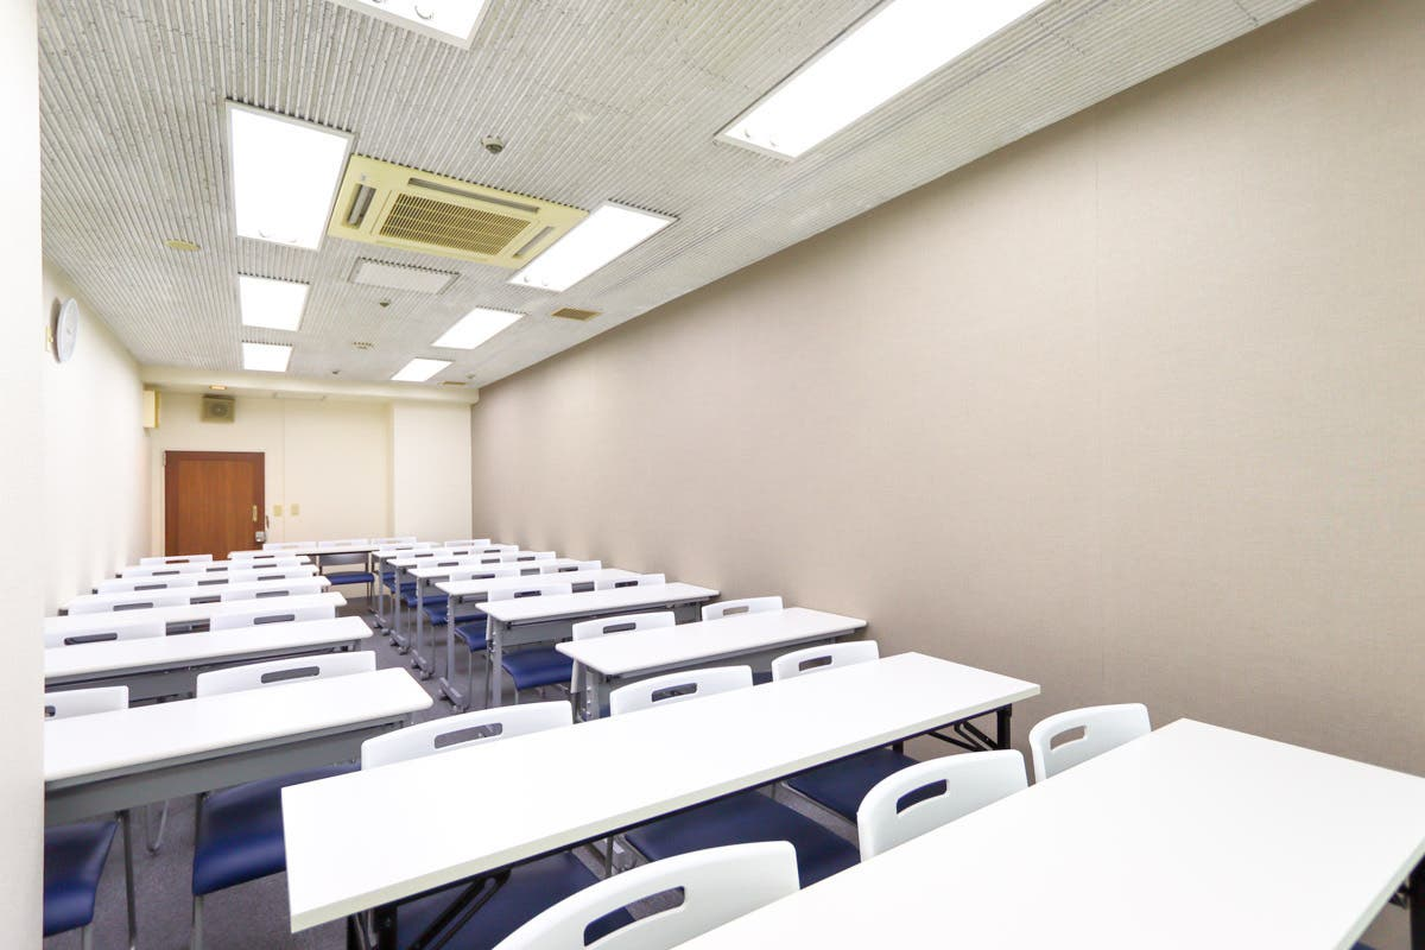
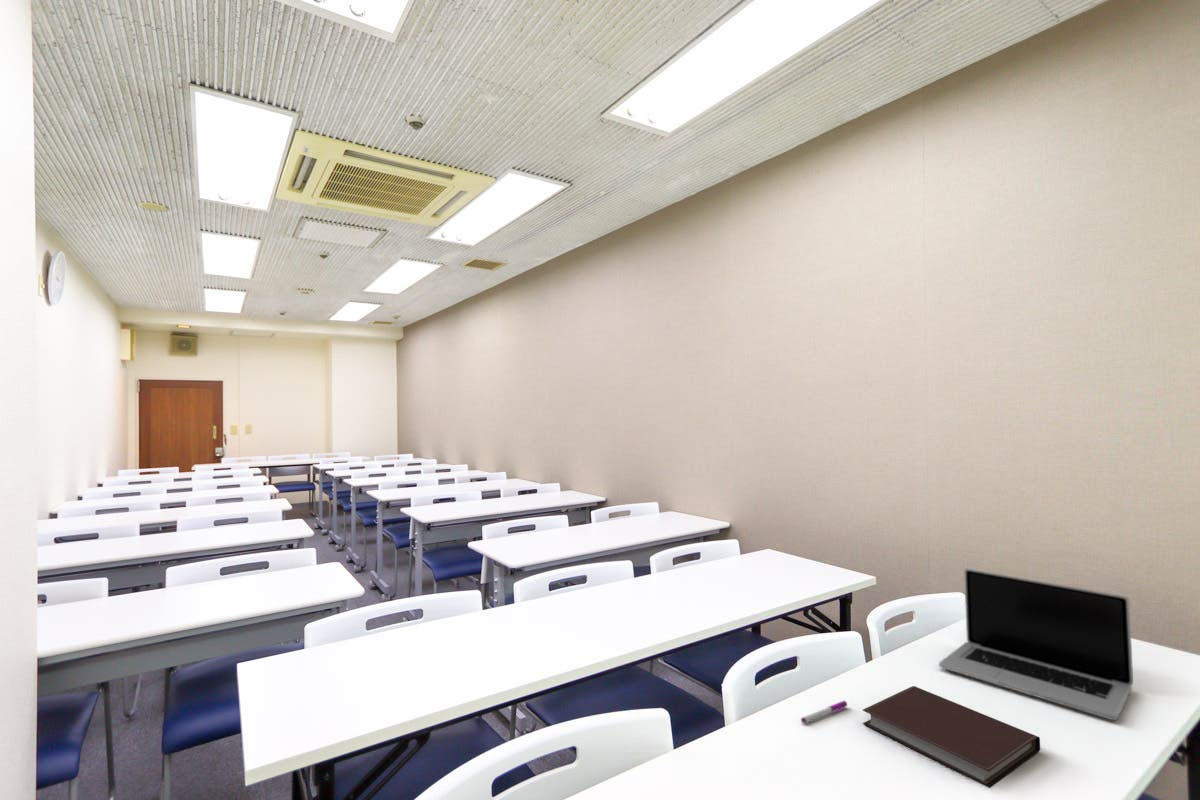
+ laptop (1029, 634)
+ notebook (947, 729)
+ pen (824, 711)
